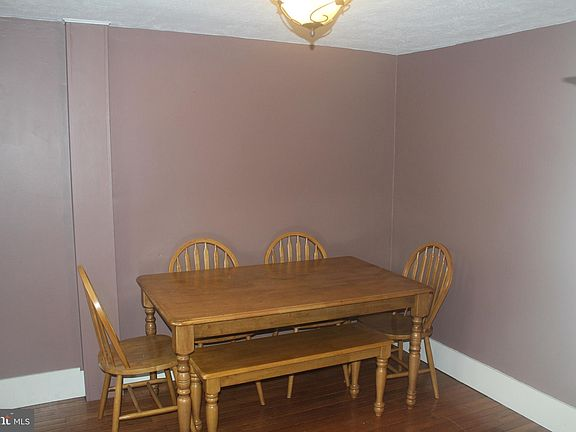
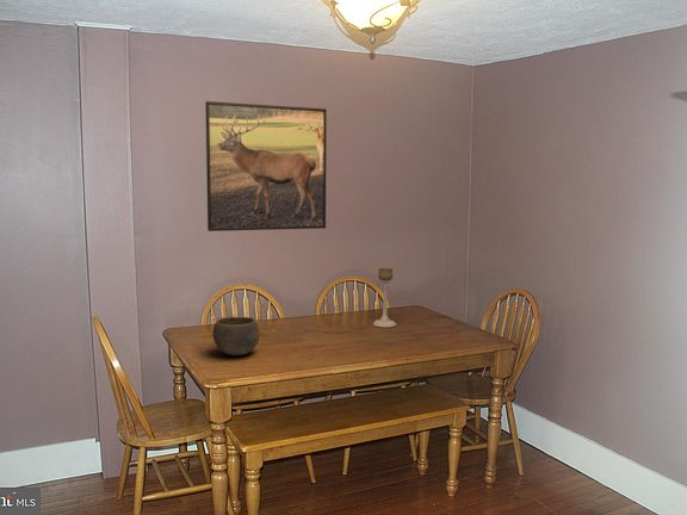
+ bowl (236, 336)
+ candle holder (384, 297)
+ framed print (268, 168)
